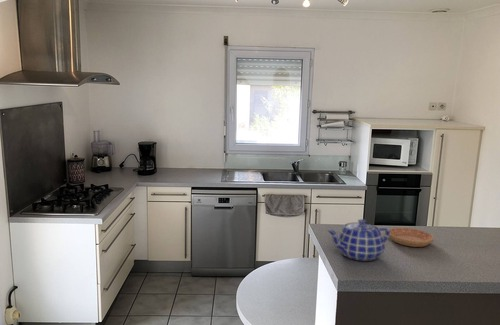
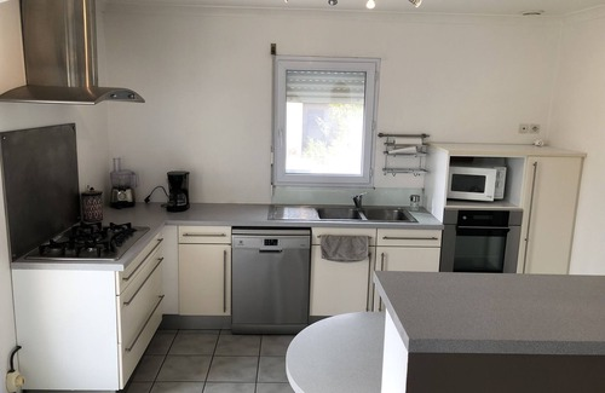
- teapot (358, 237)
- saucer (409, 237)
